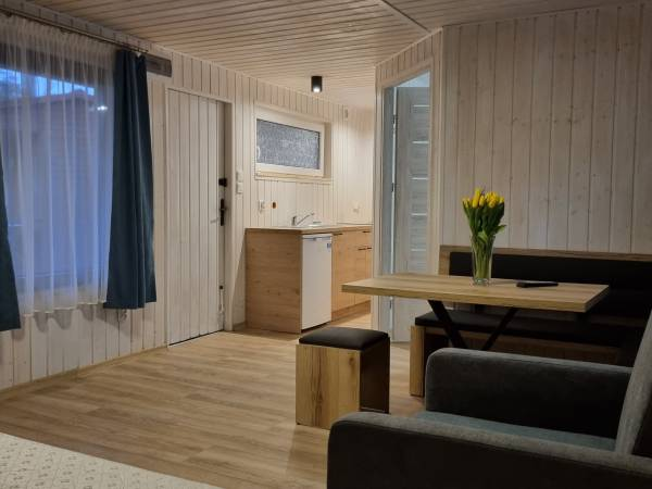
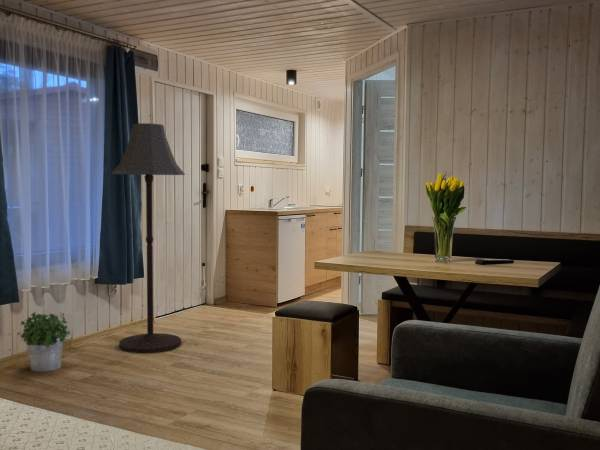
+ potted plant (44, 340)
+ floor lamp (149, 236)
